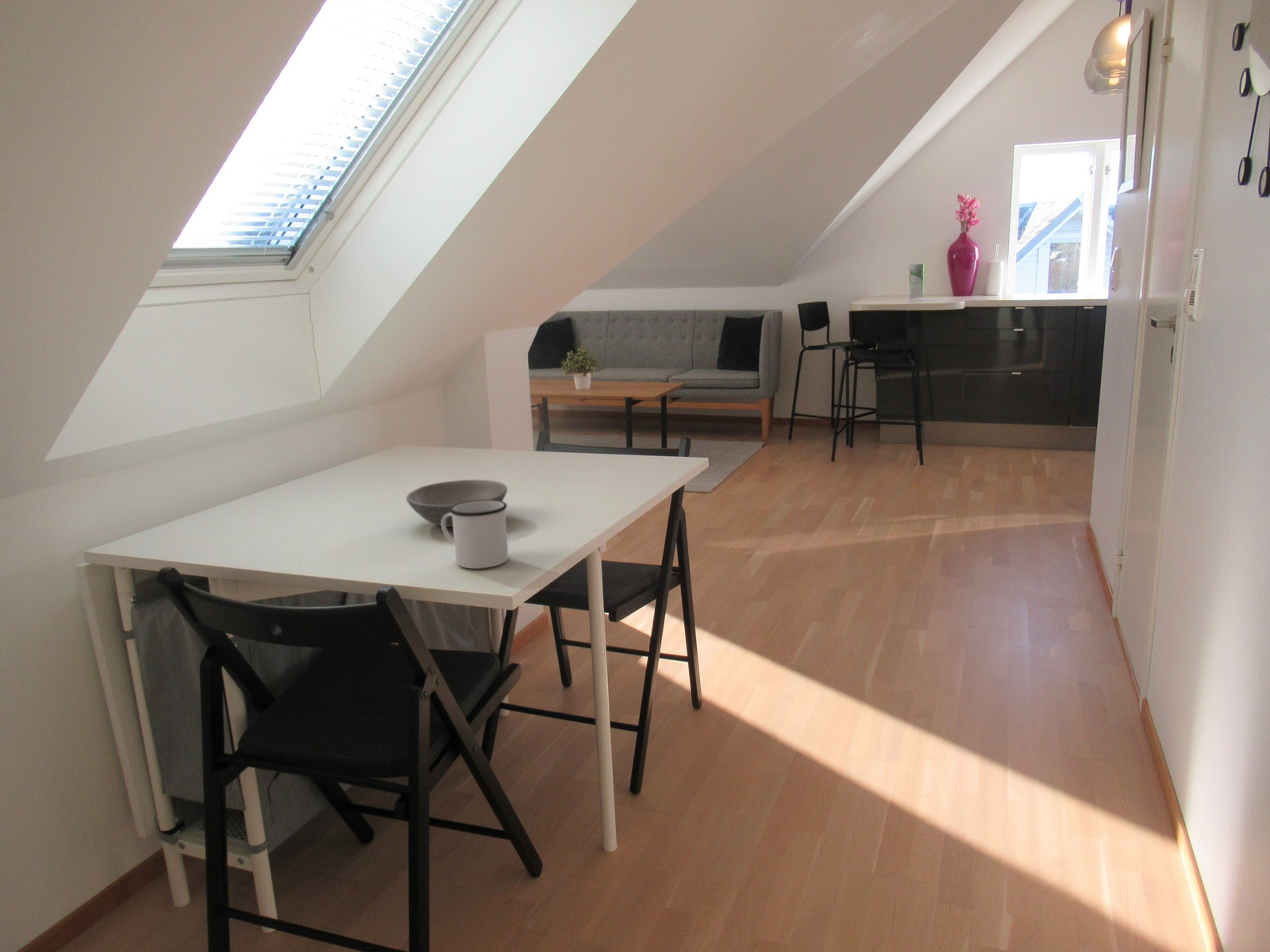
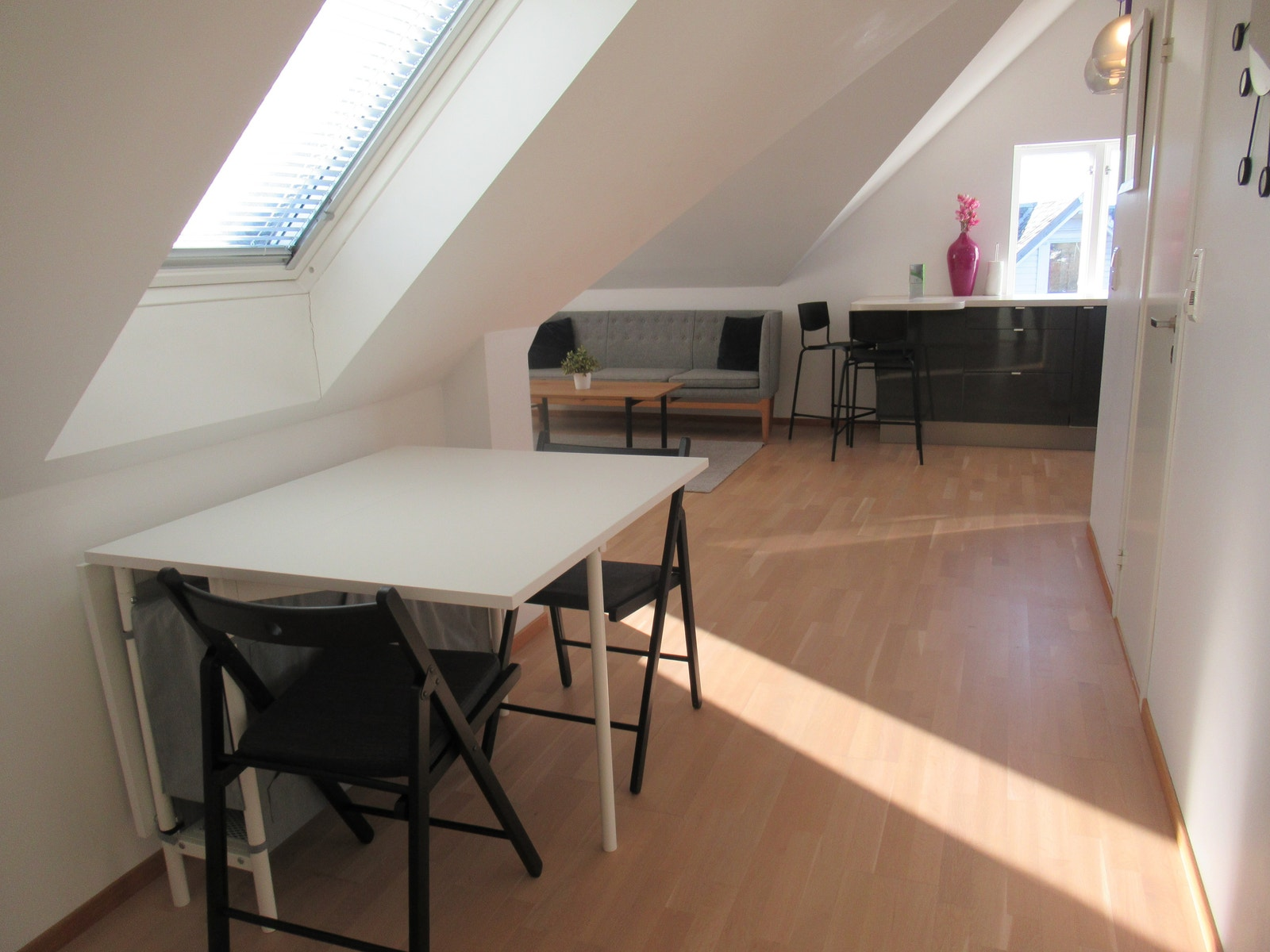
- mug (472, 532)
- soup bowl (457, 503)
